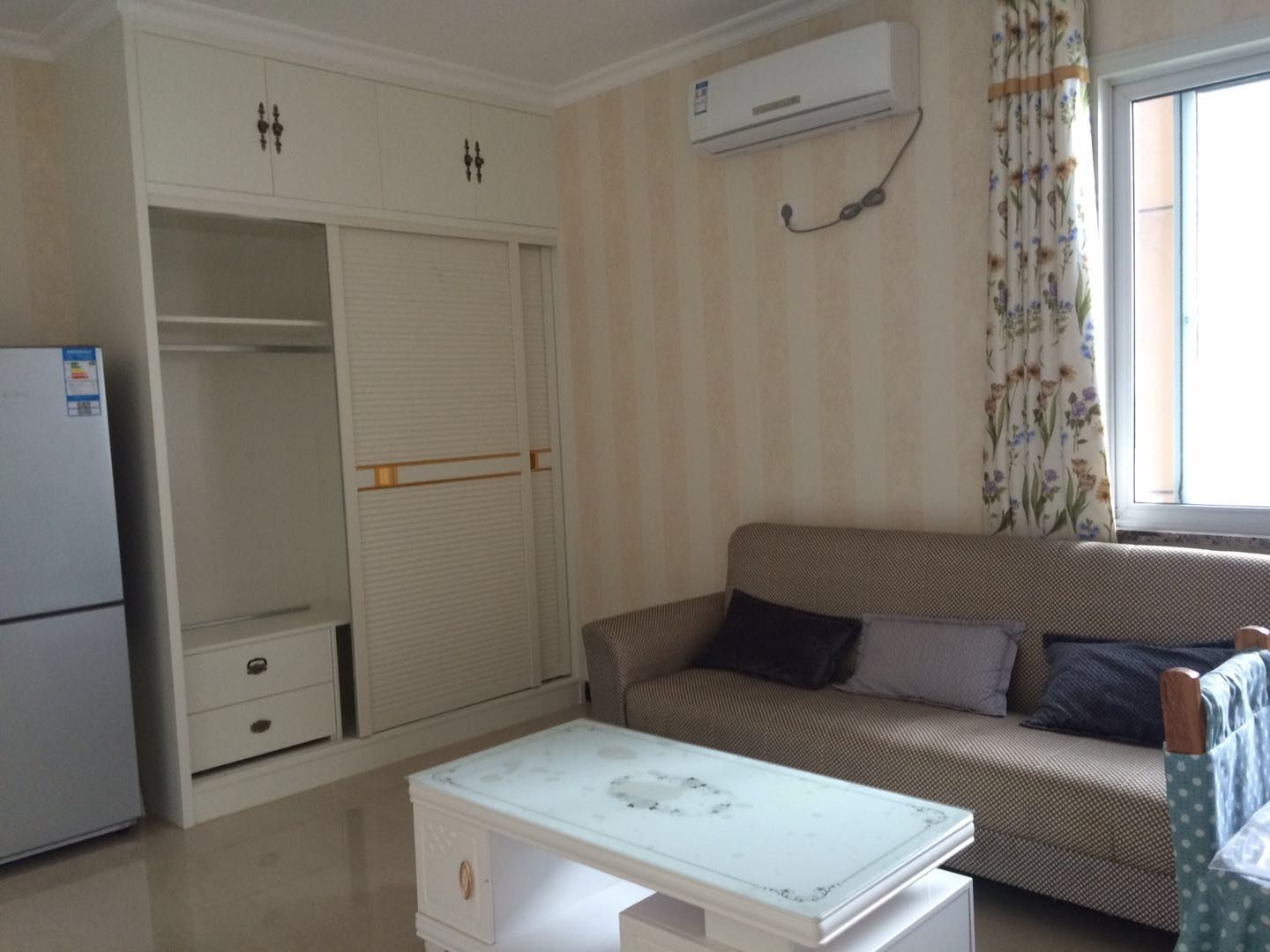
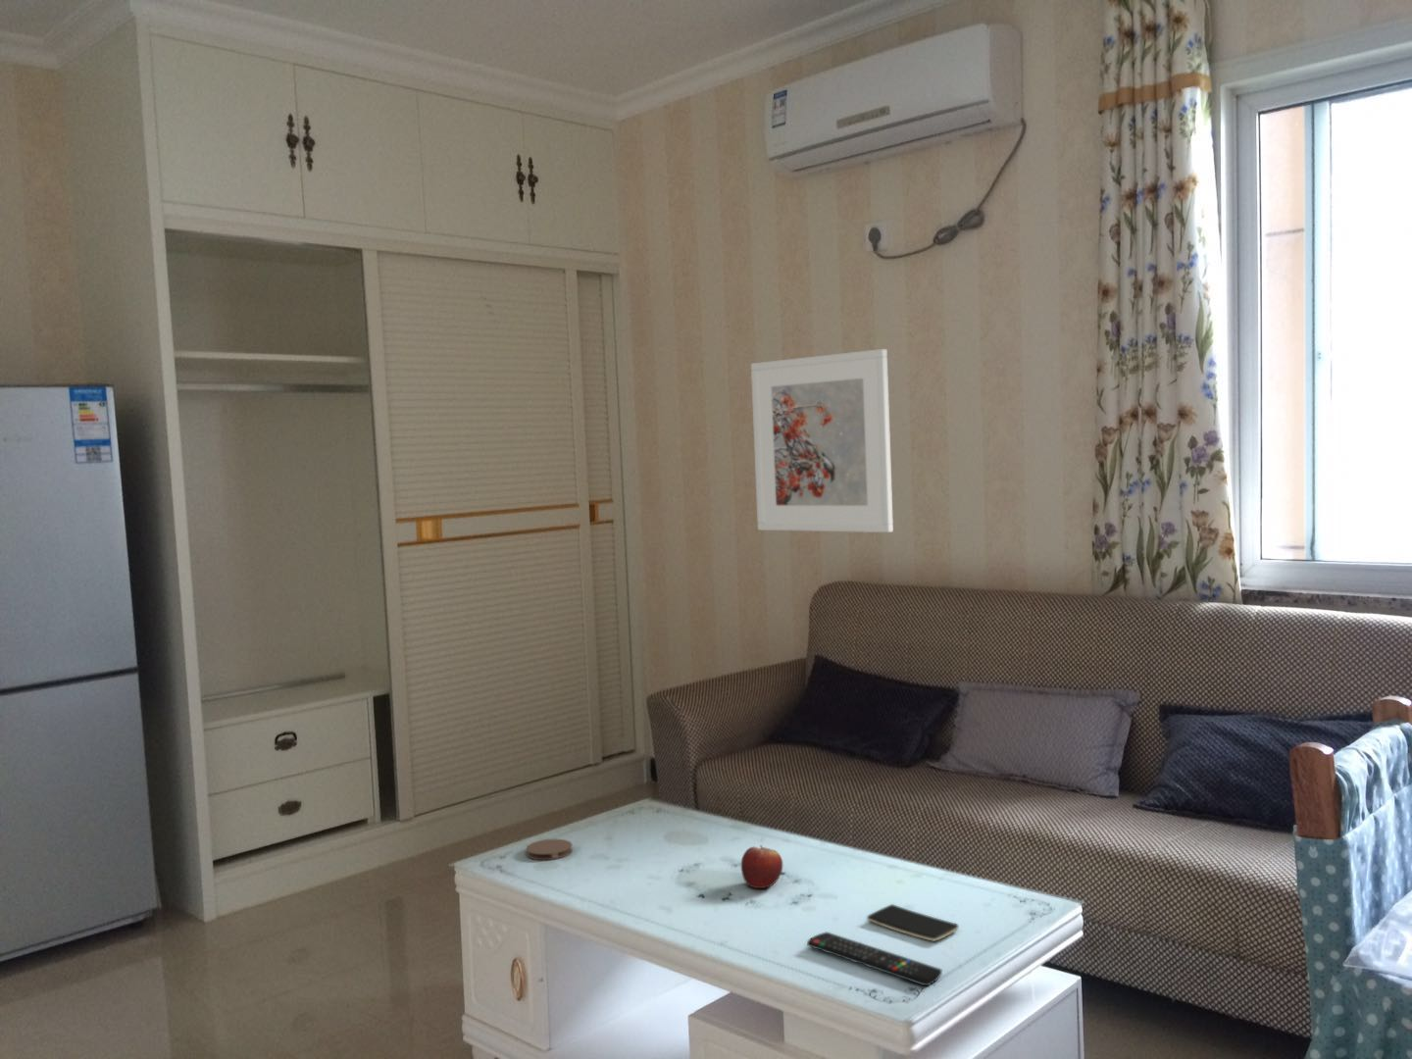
+ remote control (871, 958)
+ coaster (549, 849)
+ smartphone (912, 922)
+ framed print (818, 444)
+ fruit (760, 865)
